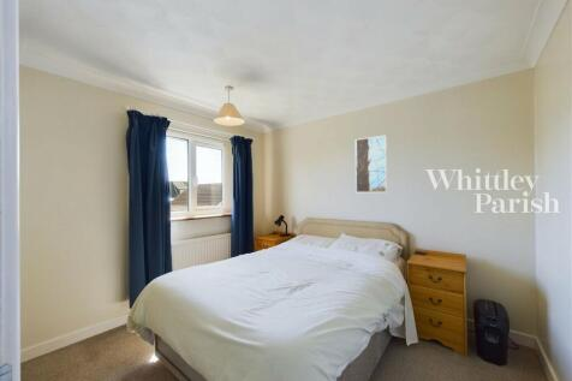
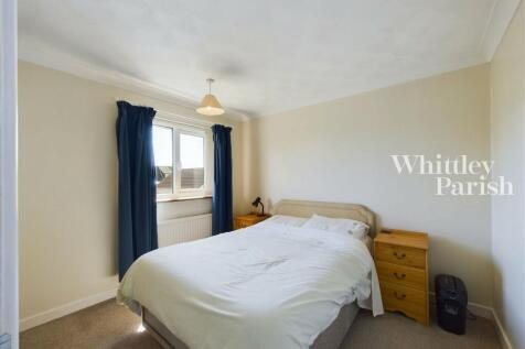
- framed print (370, 165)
